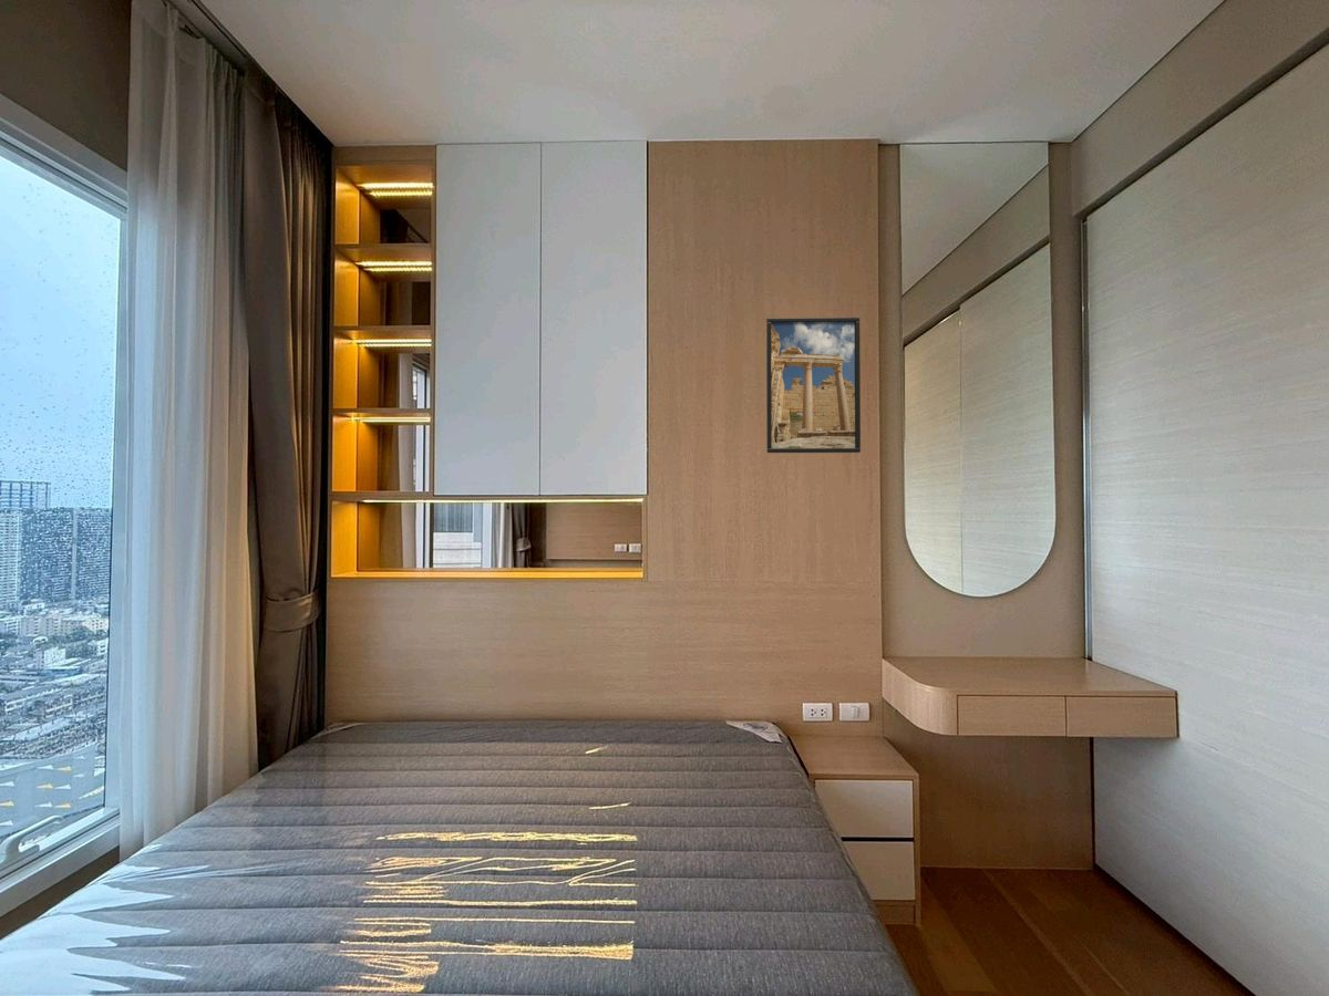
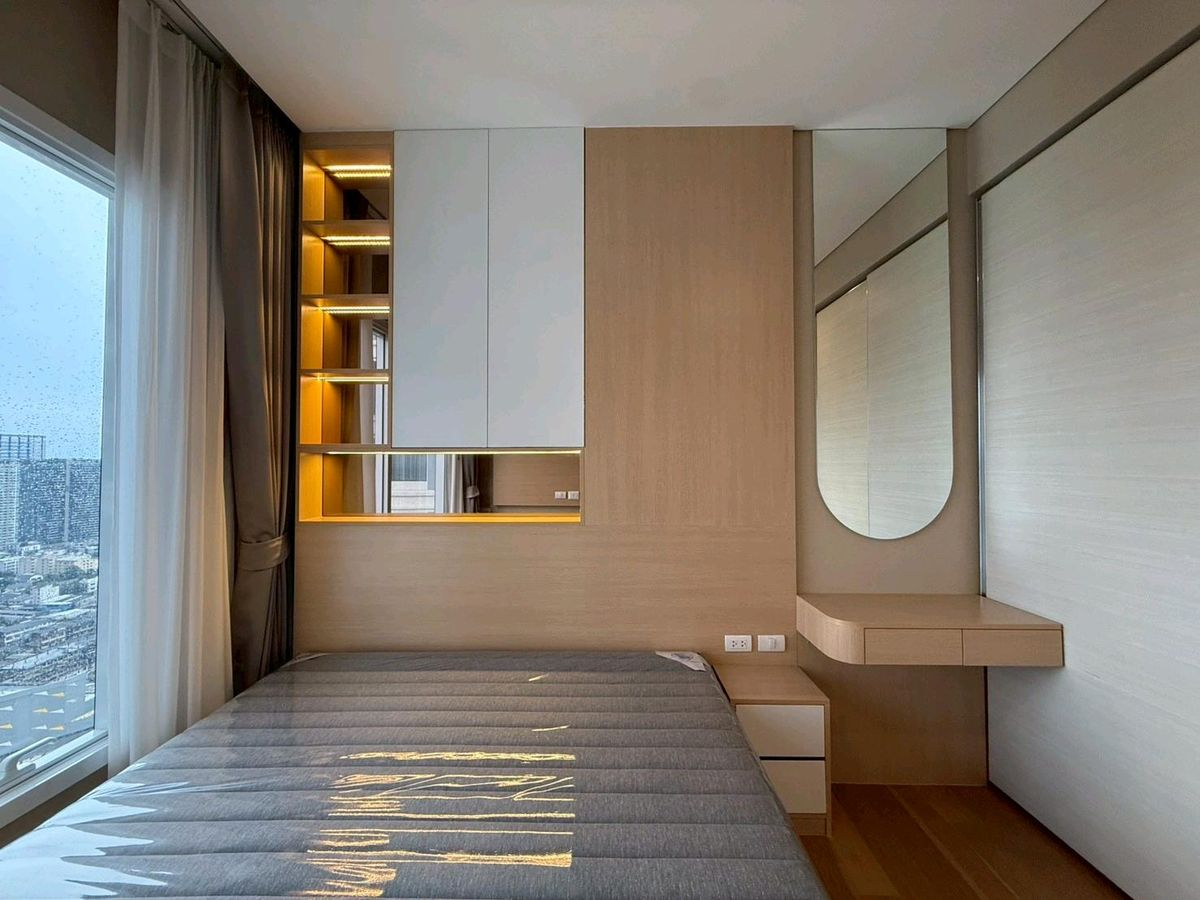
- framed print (813, 385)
